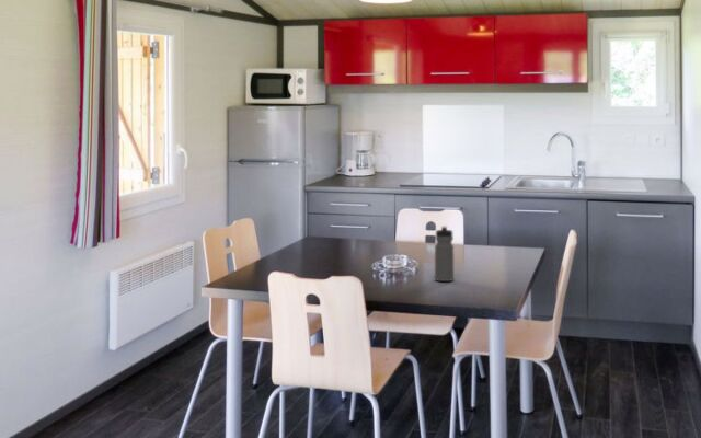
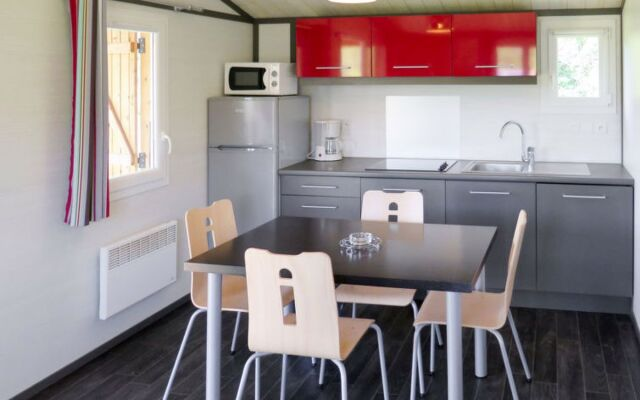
- water bottle (444, 253)
